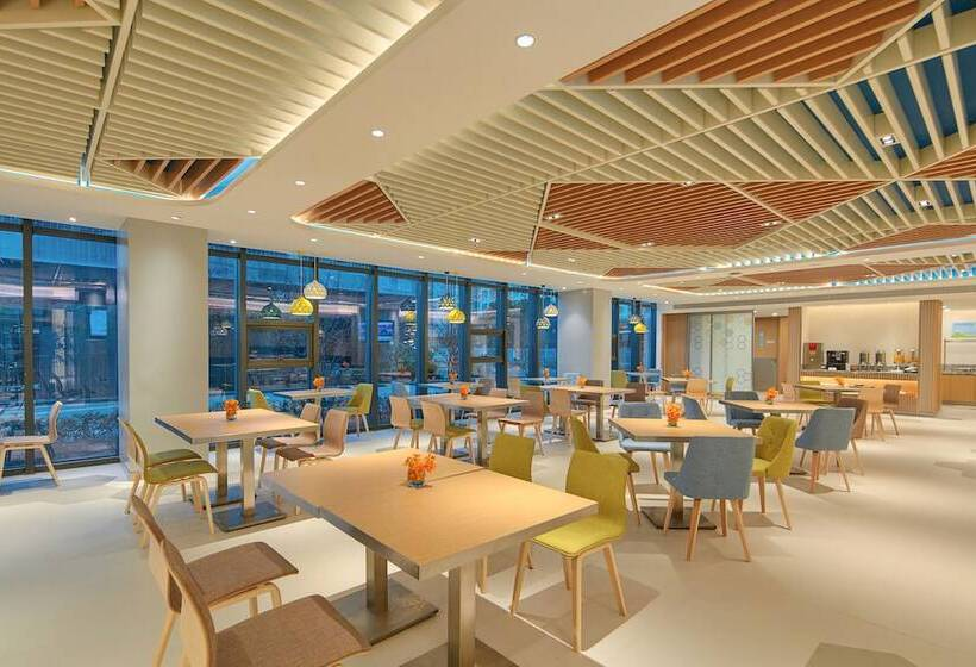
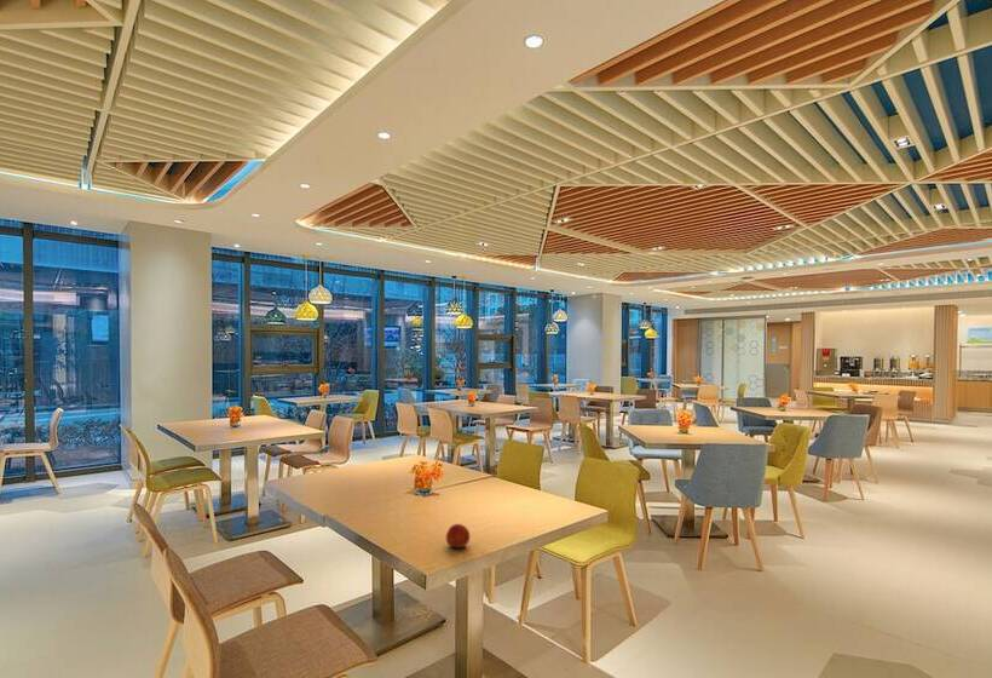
+ fruit (457, 535)
